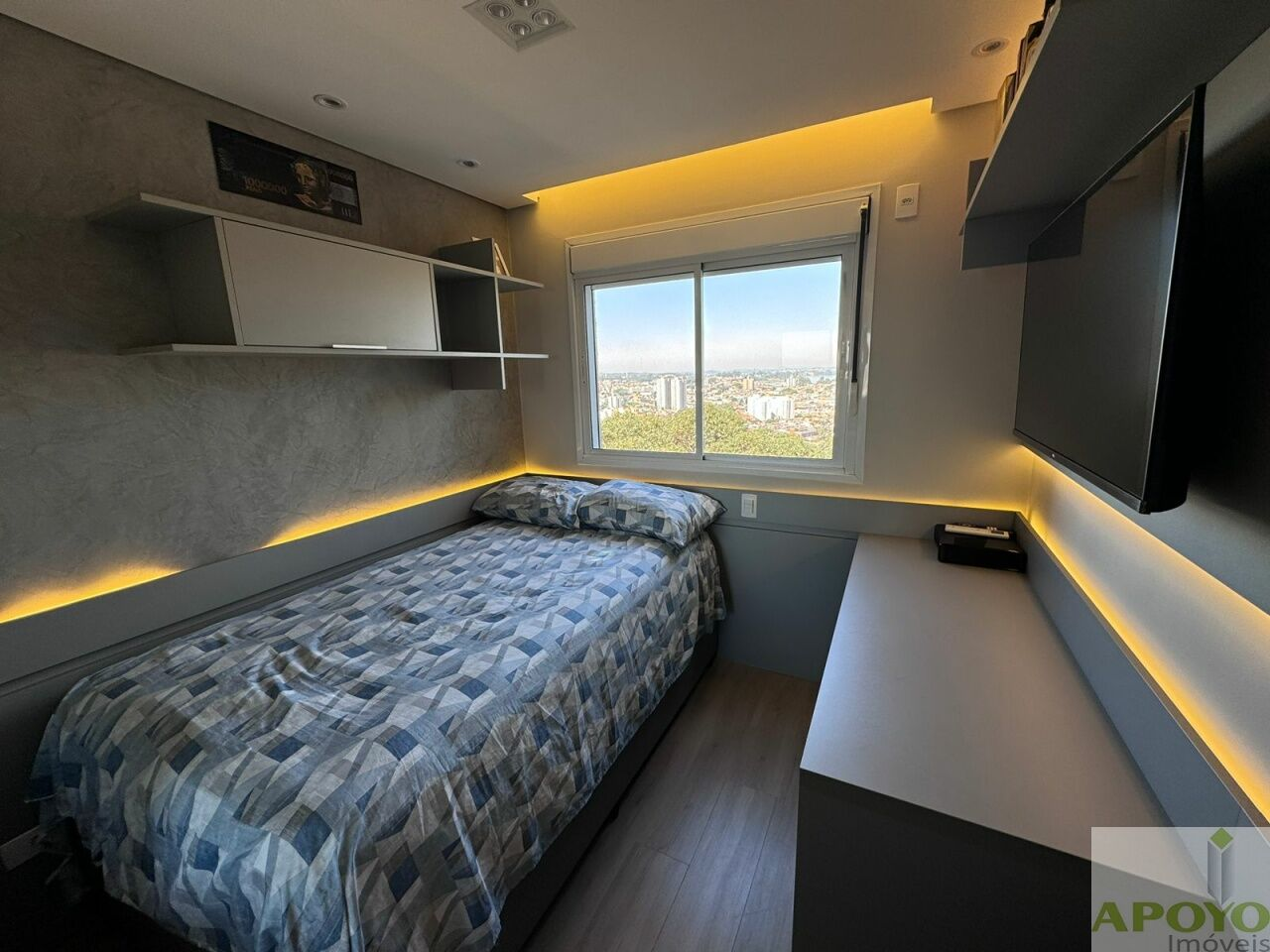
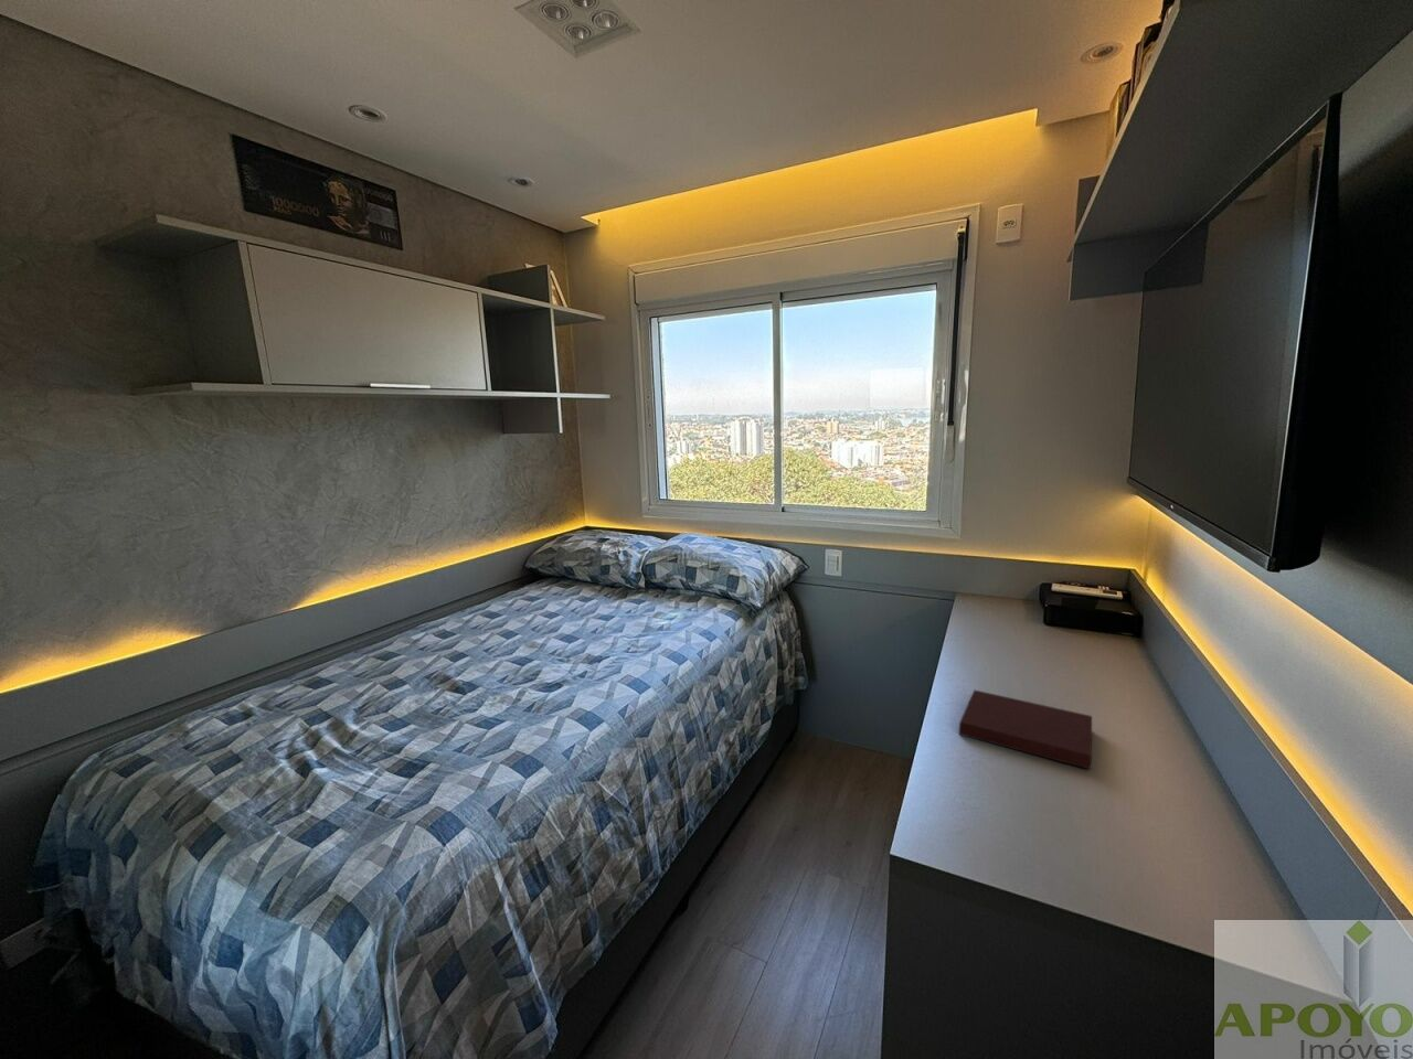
+ notebook (1026, 725)
